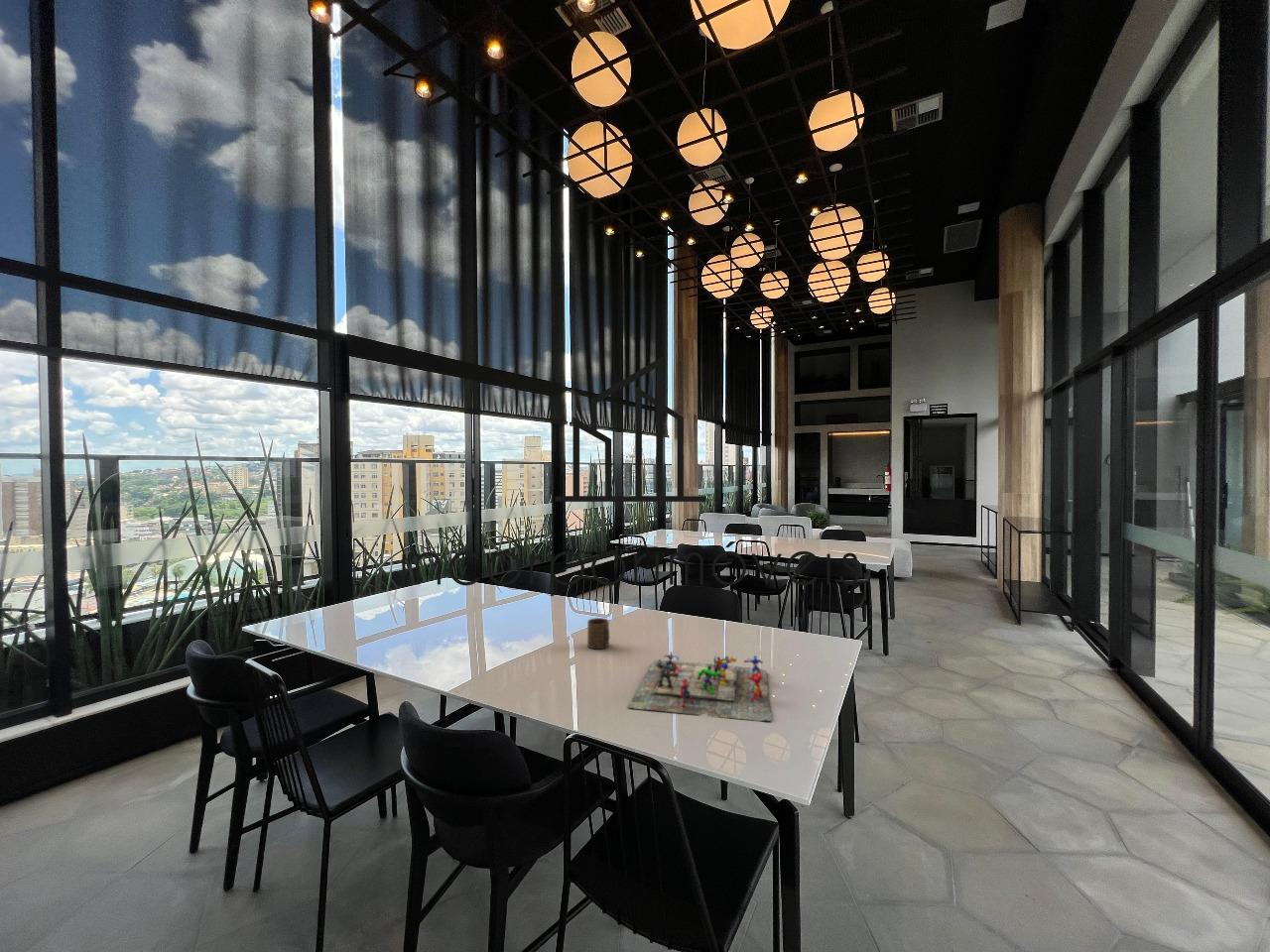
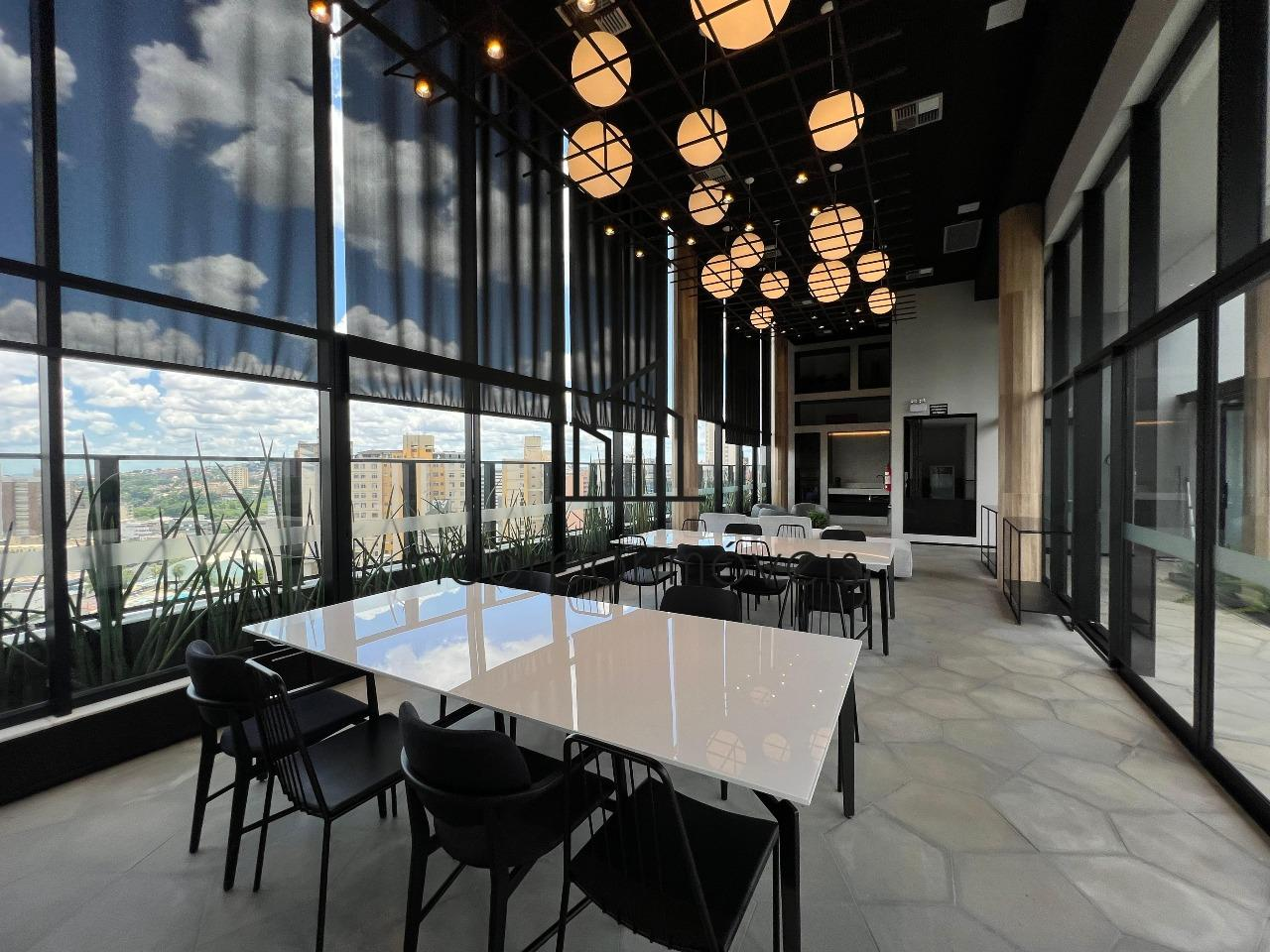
- board game (703, 671)
- cup (598, 633)
